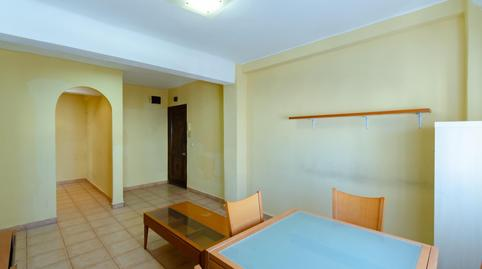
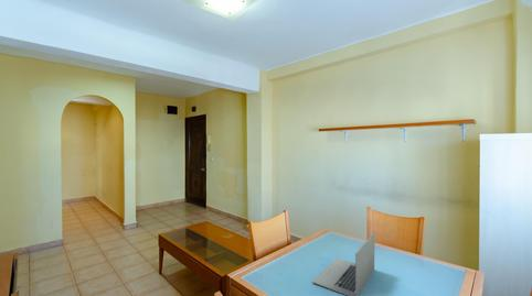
+ laptop (342, 260)
